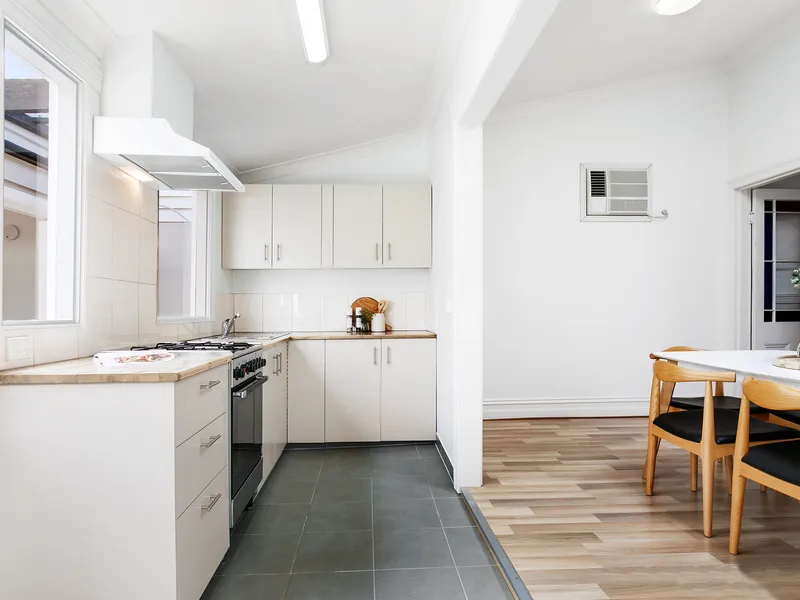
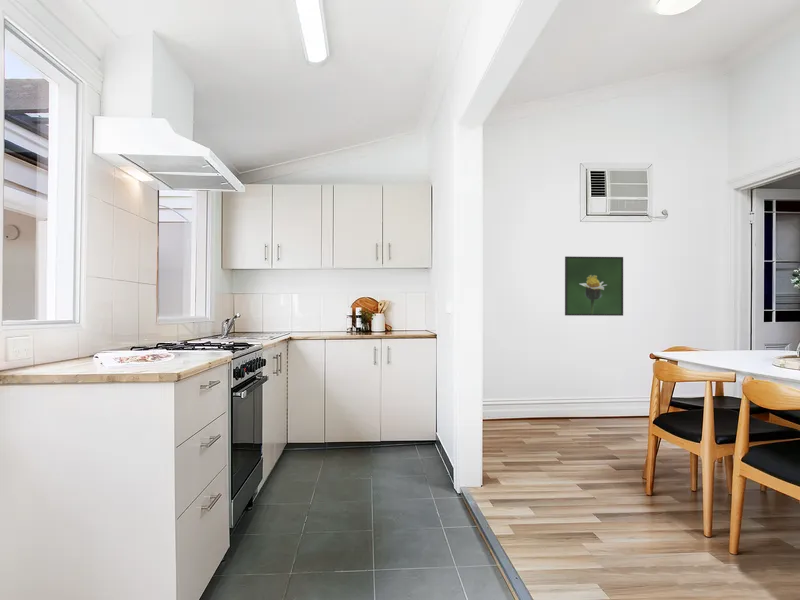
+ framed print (594, 286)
